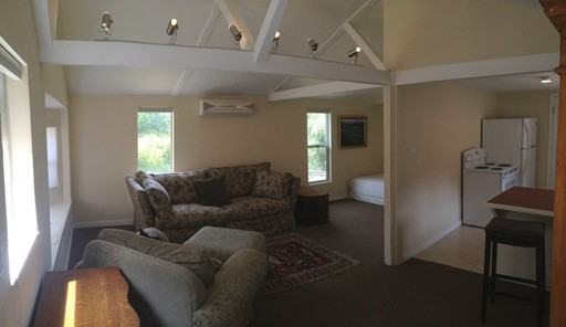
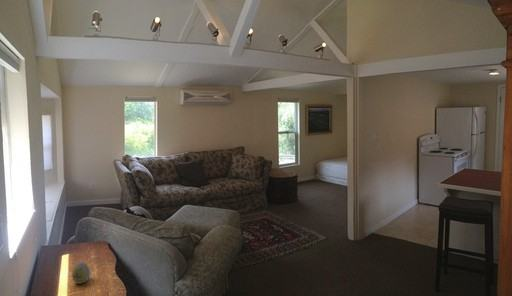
+ decorative egg (81, 271)
